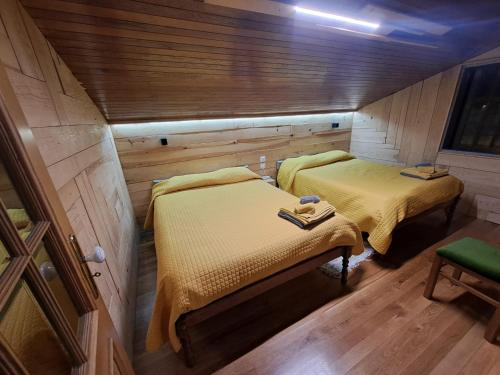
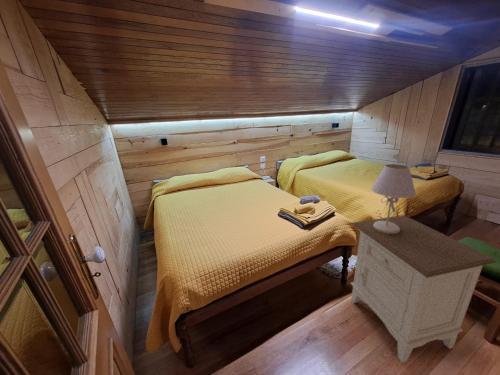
+ nightstand (402, 282)
+ table lamp (391, 198)
